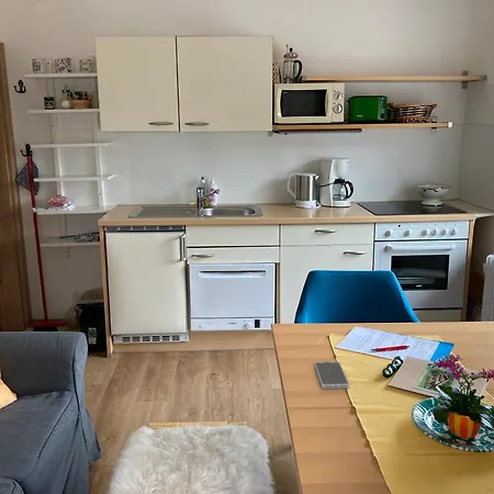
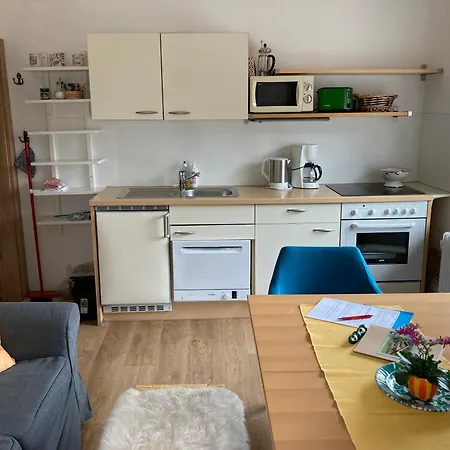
- smartphone (330, 374)
